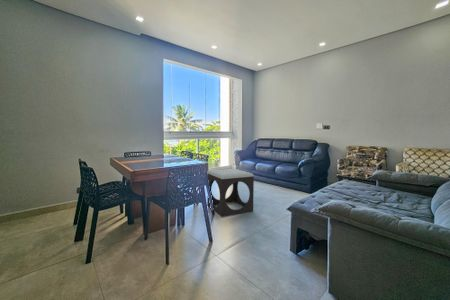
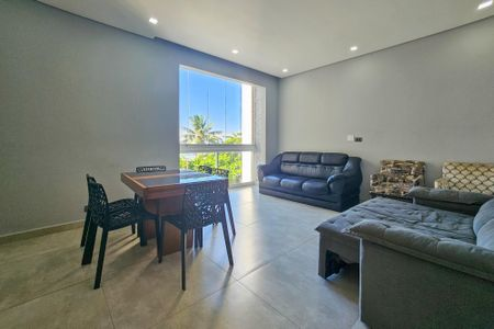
- footstool (227, 189)
